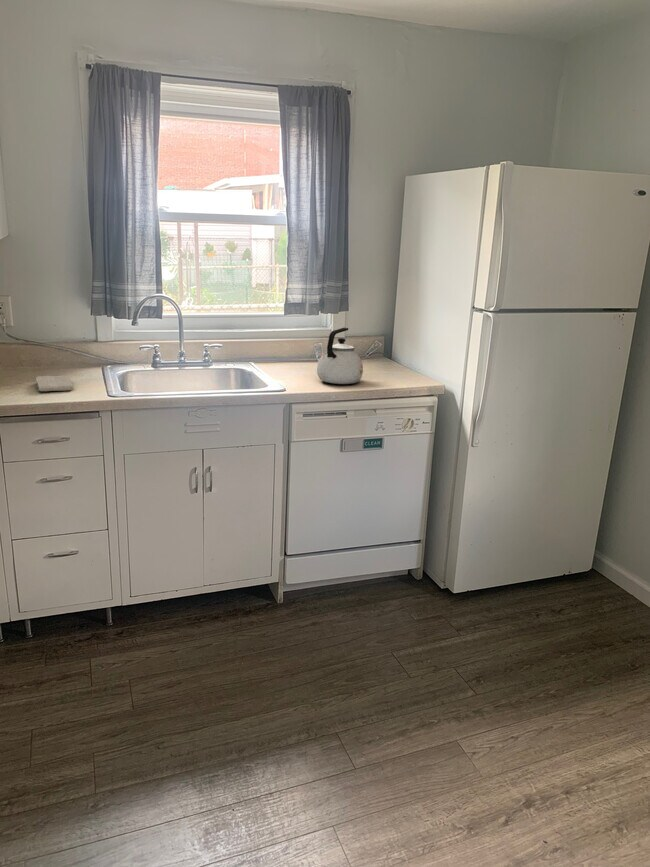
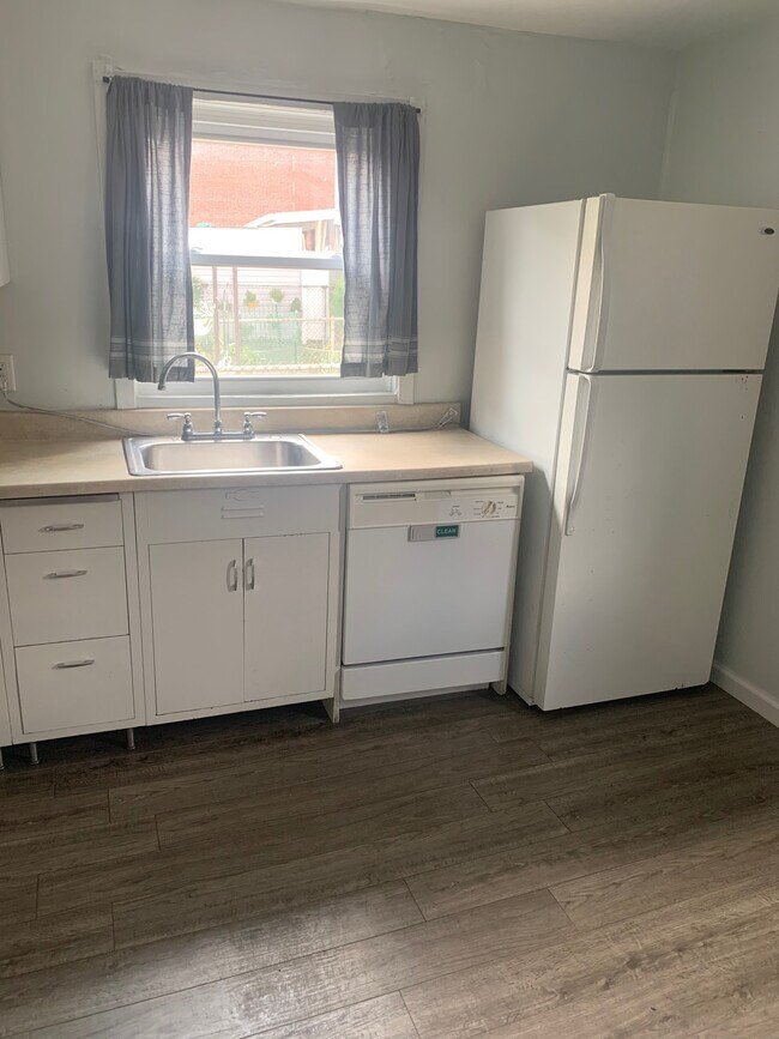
- kettle (340, 355)
- washcloth (54, 382)
